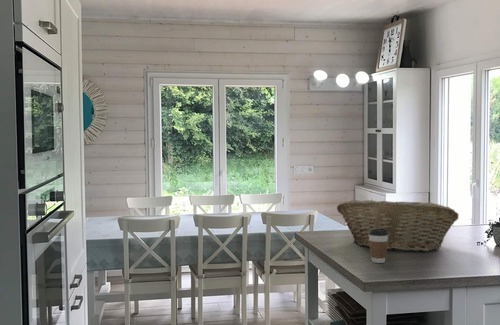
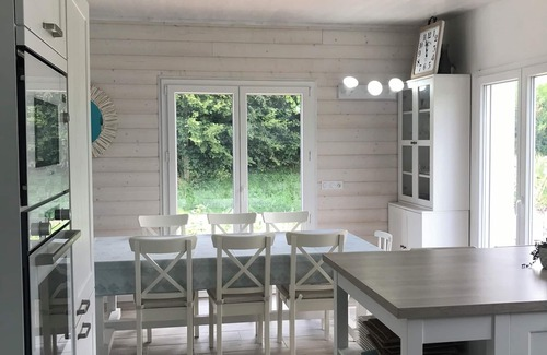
- fruit basket (395, 221)
- coffee cup (378, 245)
